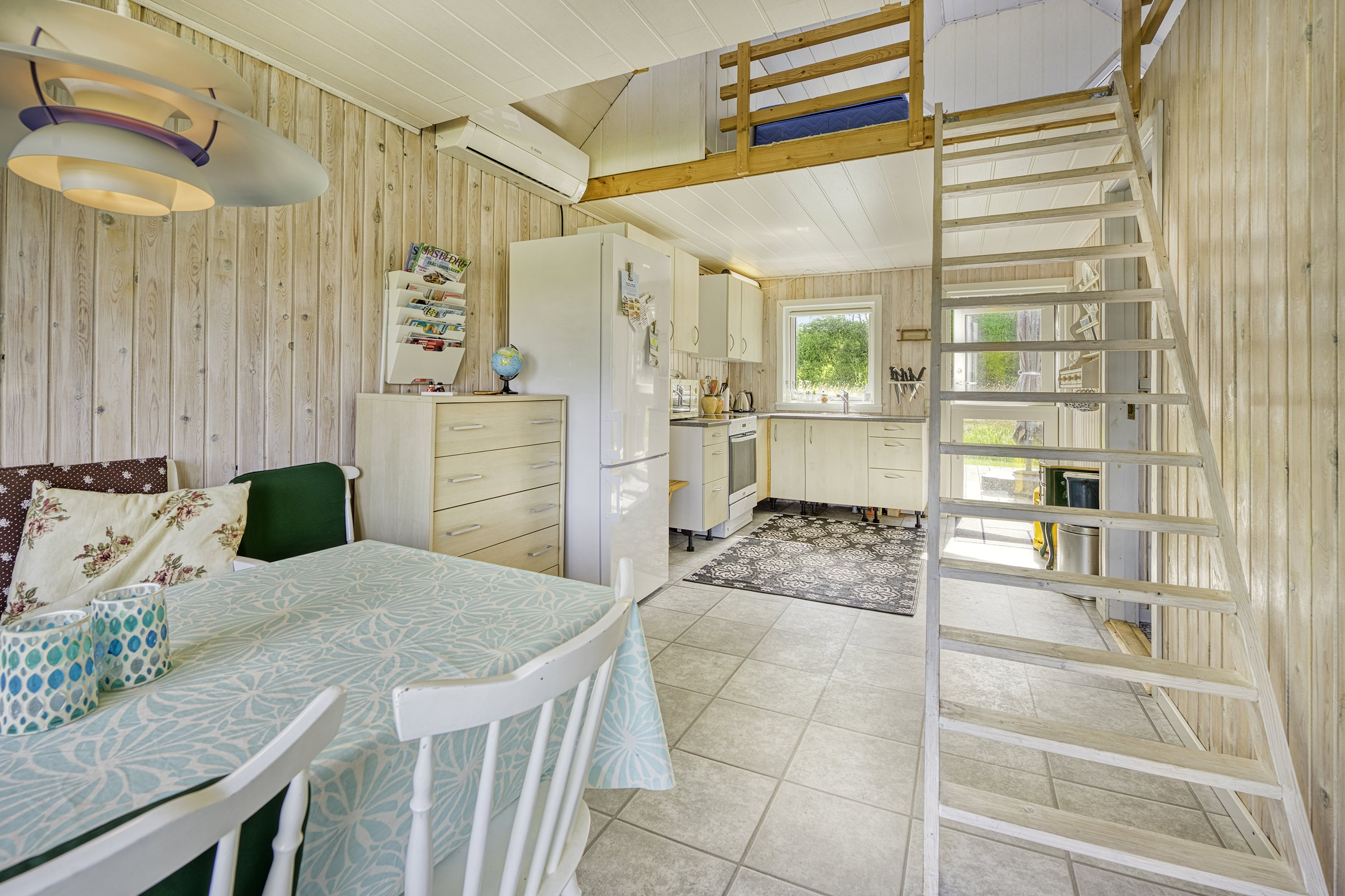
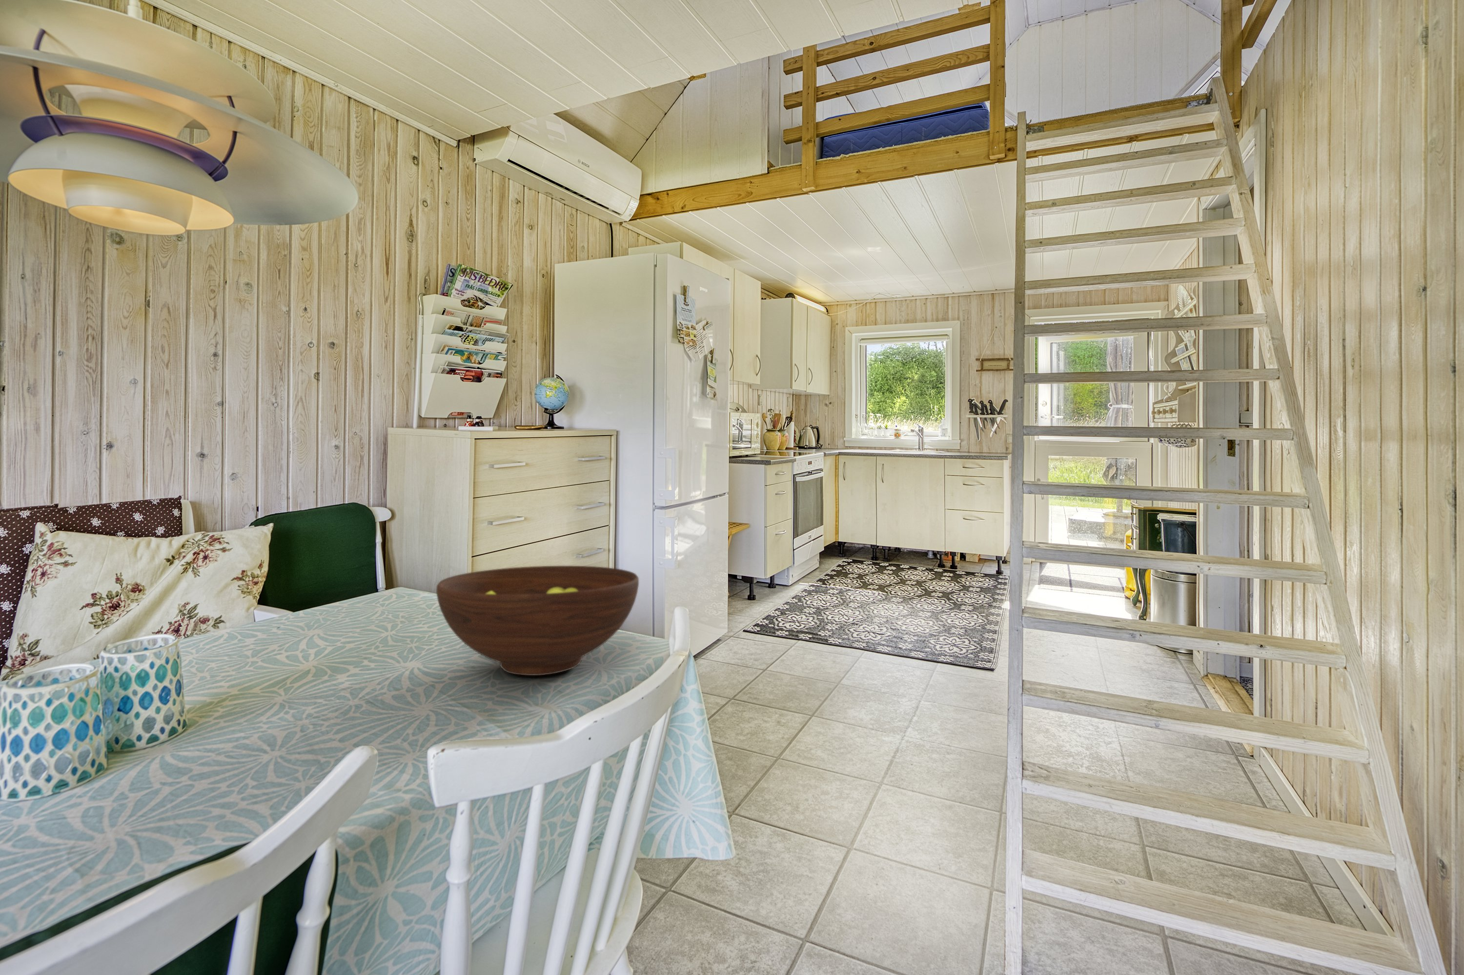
+ fruit bowl (542, 622)
